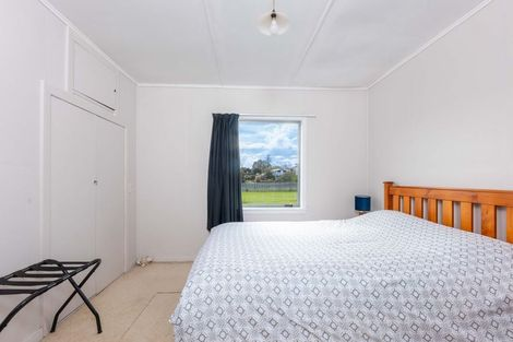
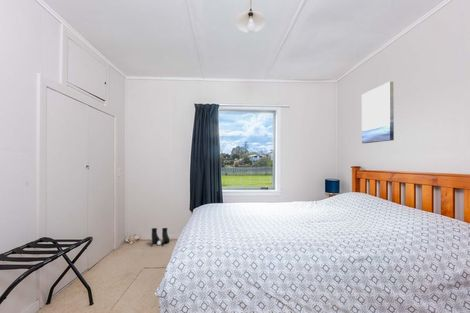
+ boots (162, 234)
+ wall art (376, 115)
